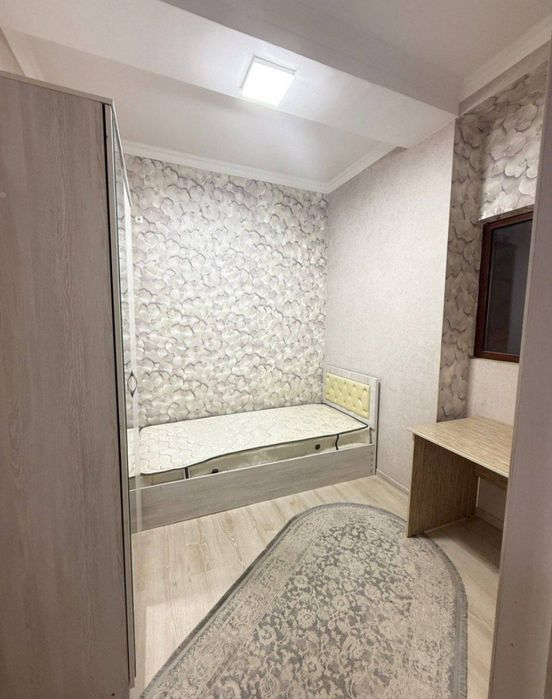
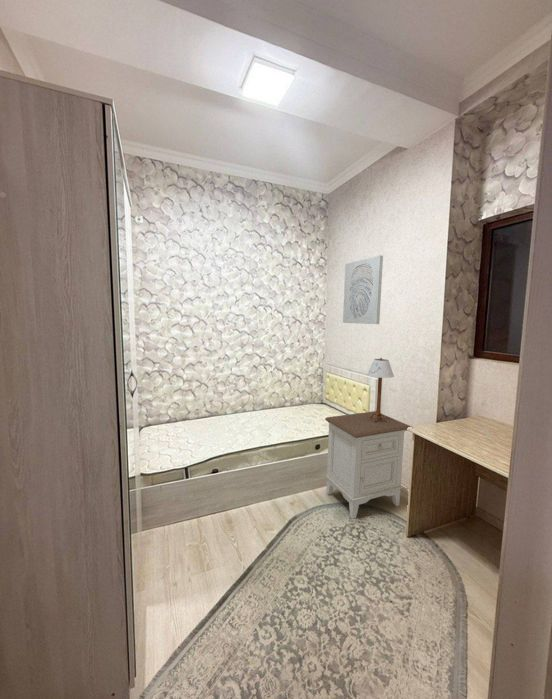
+ nightstand (365, 461)
+ table lamp (379, 389)
+ wall art (361, 292)
